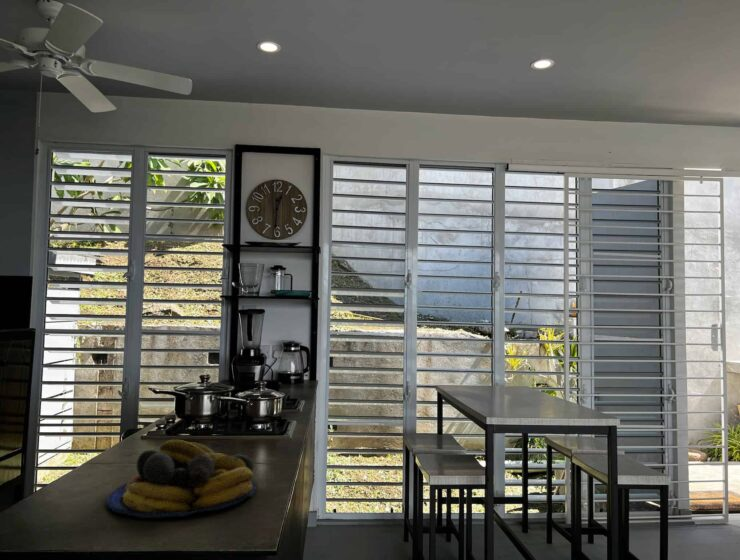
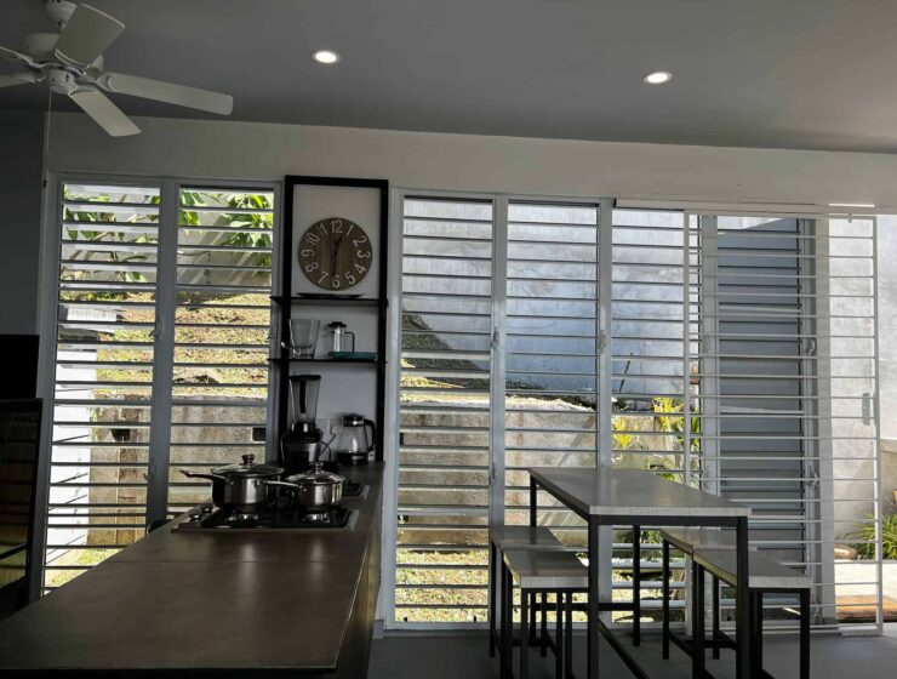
- fruit bowl (185, 467)
